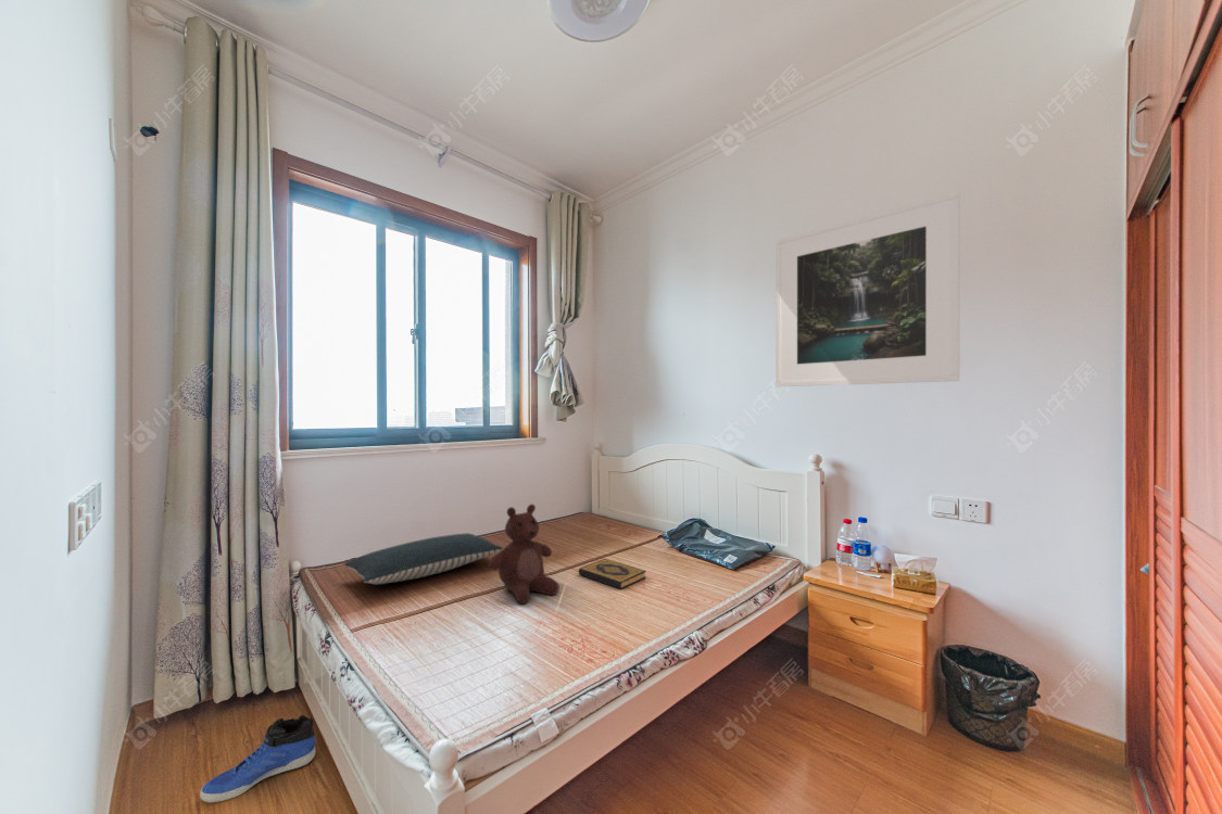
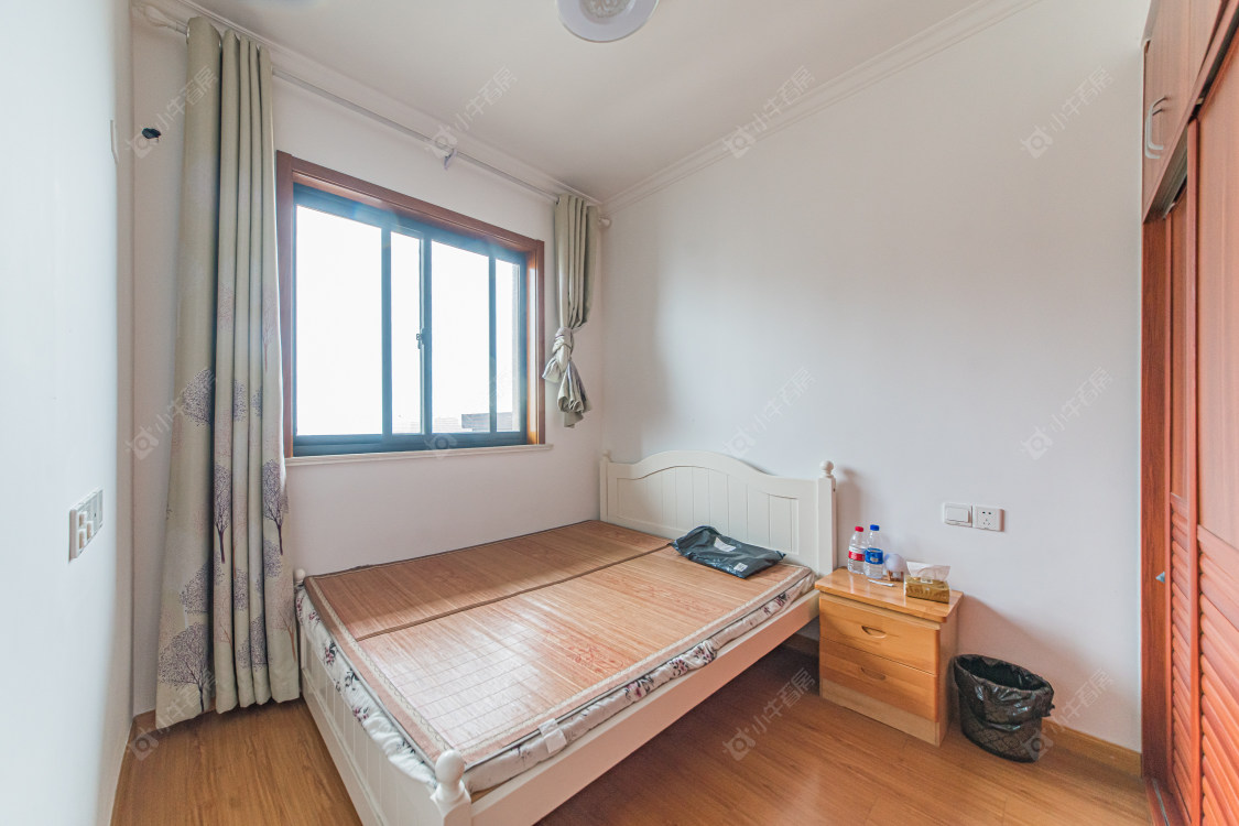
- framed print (856, 301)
- teddy bear (527, 550)
- hardback book (612, 572)
- sneaker (261, 751)
- pillow (427, 556)
